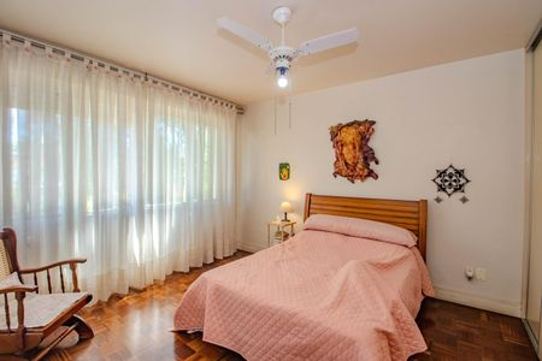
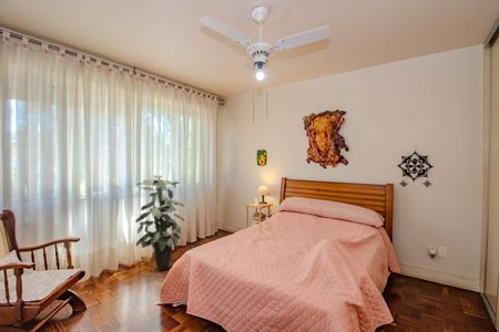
+ indoor plant (159, 220)
